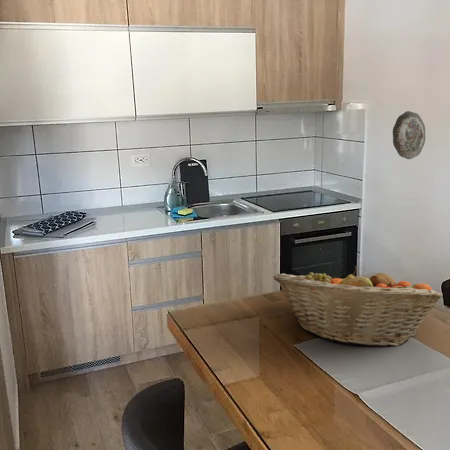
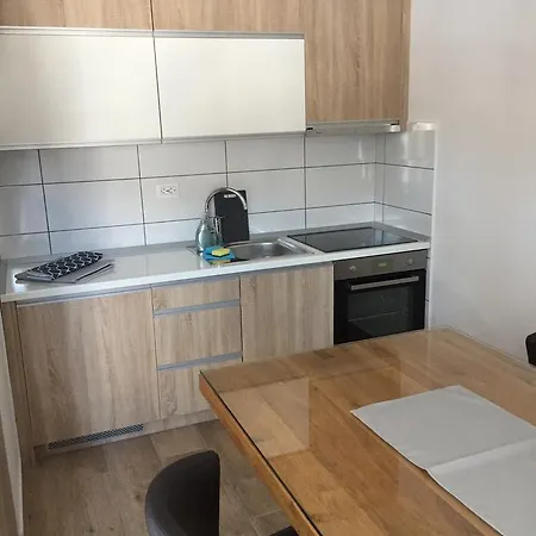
- decorative plate (410, 135)
- fruit basket (353, 297)
